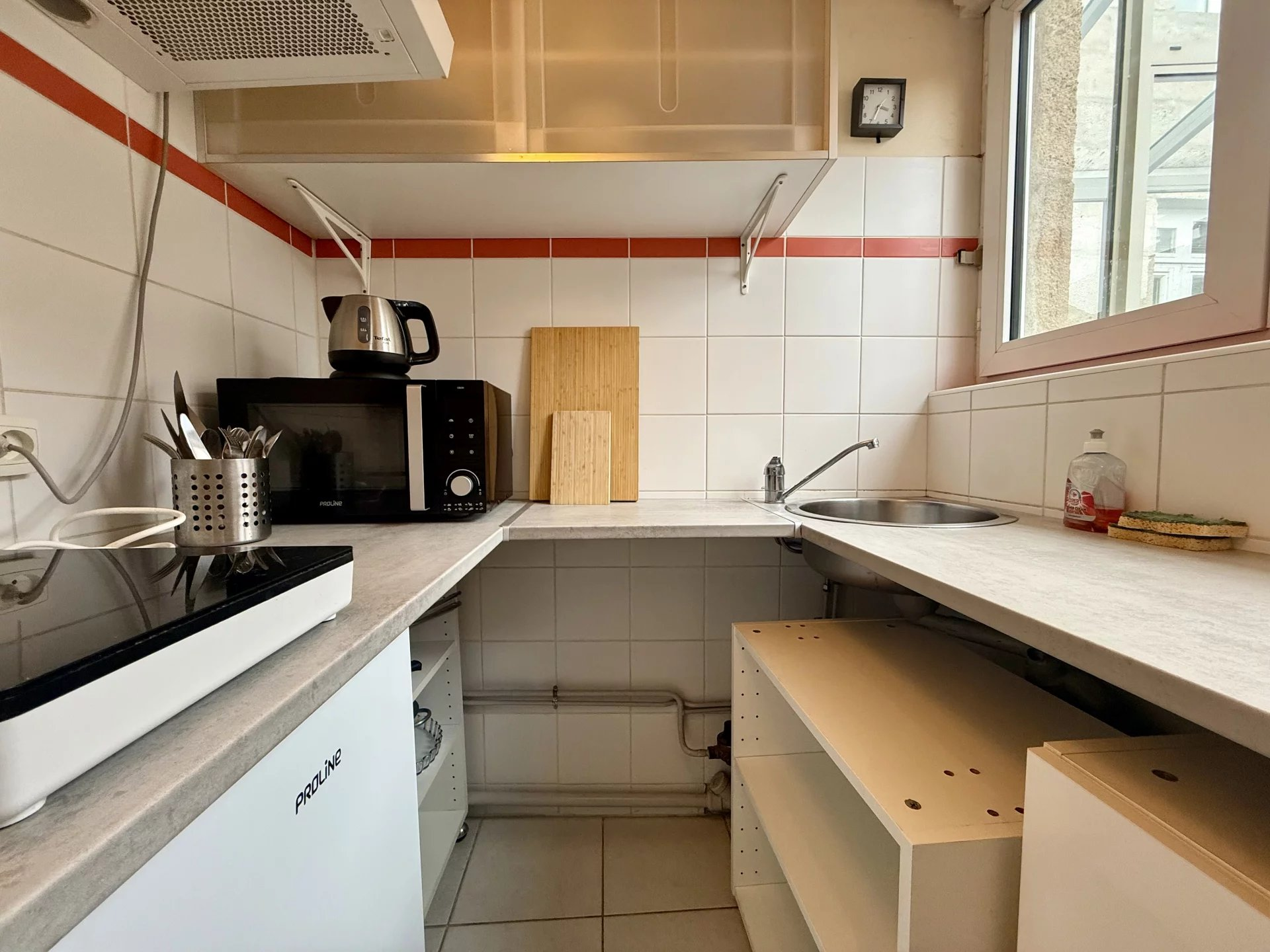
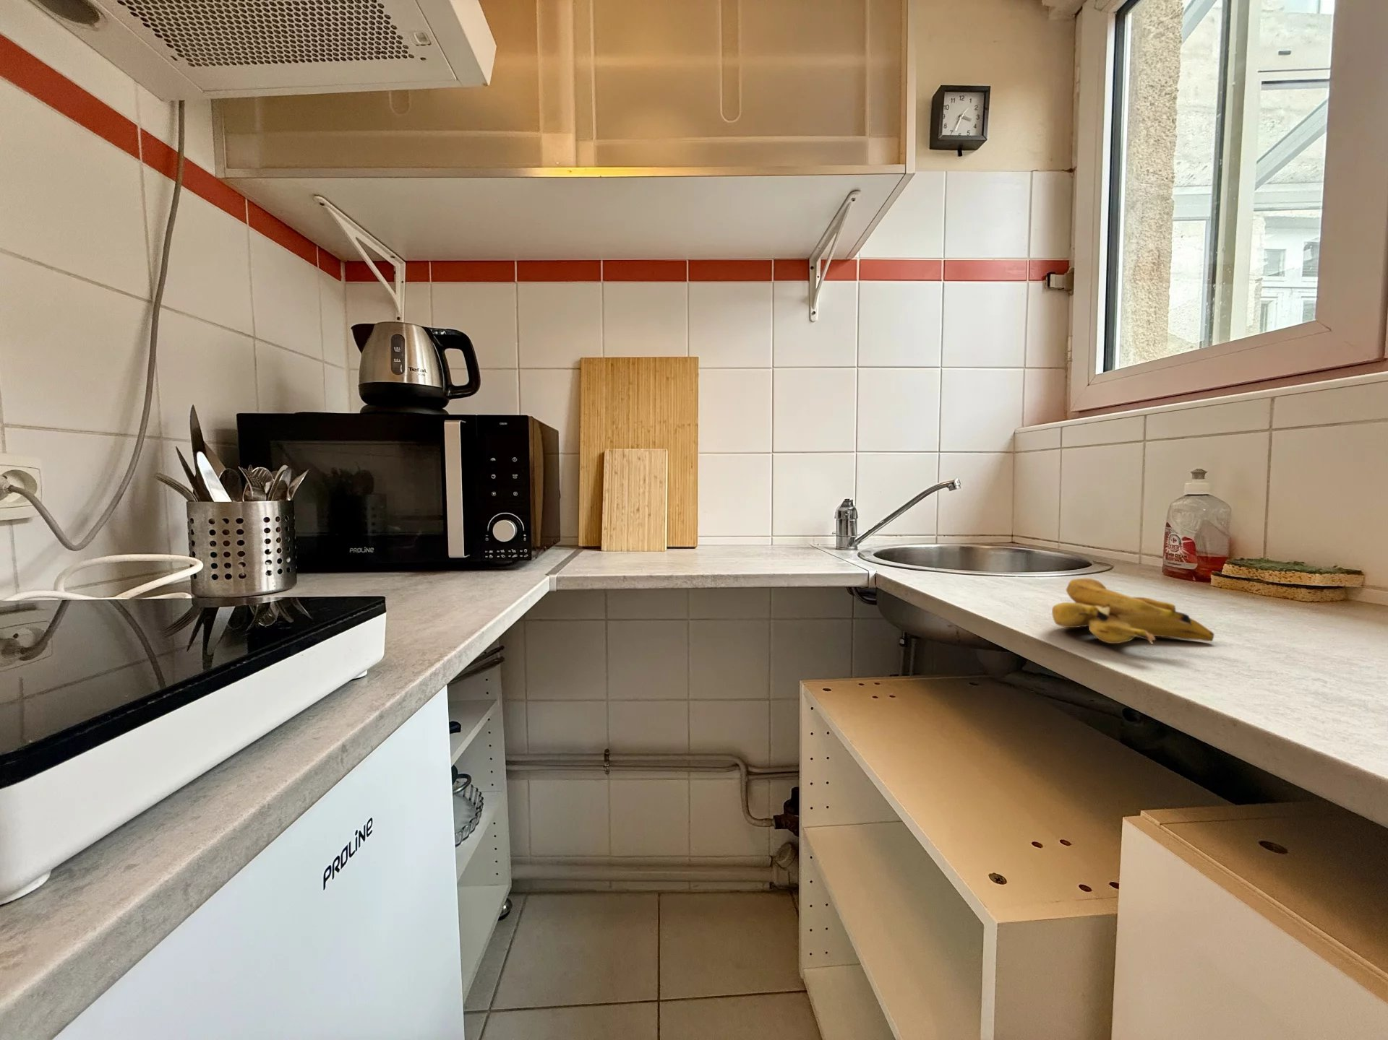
+ banana (1132, 612)
